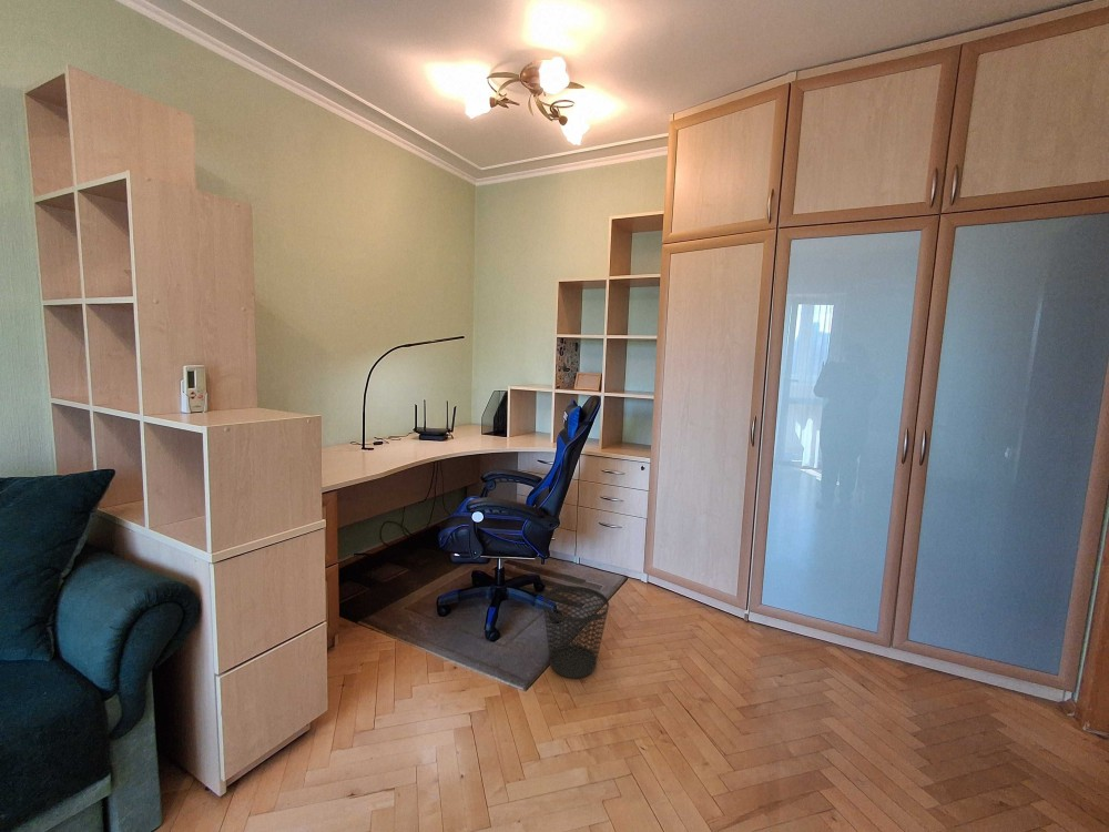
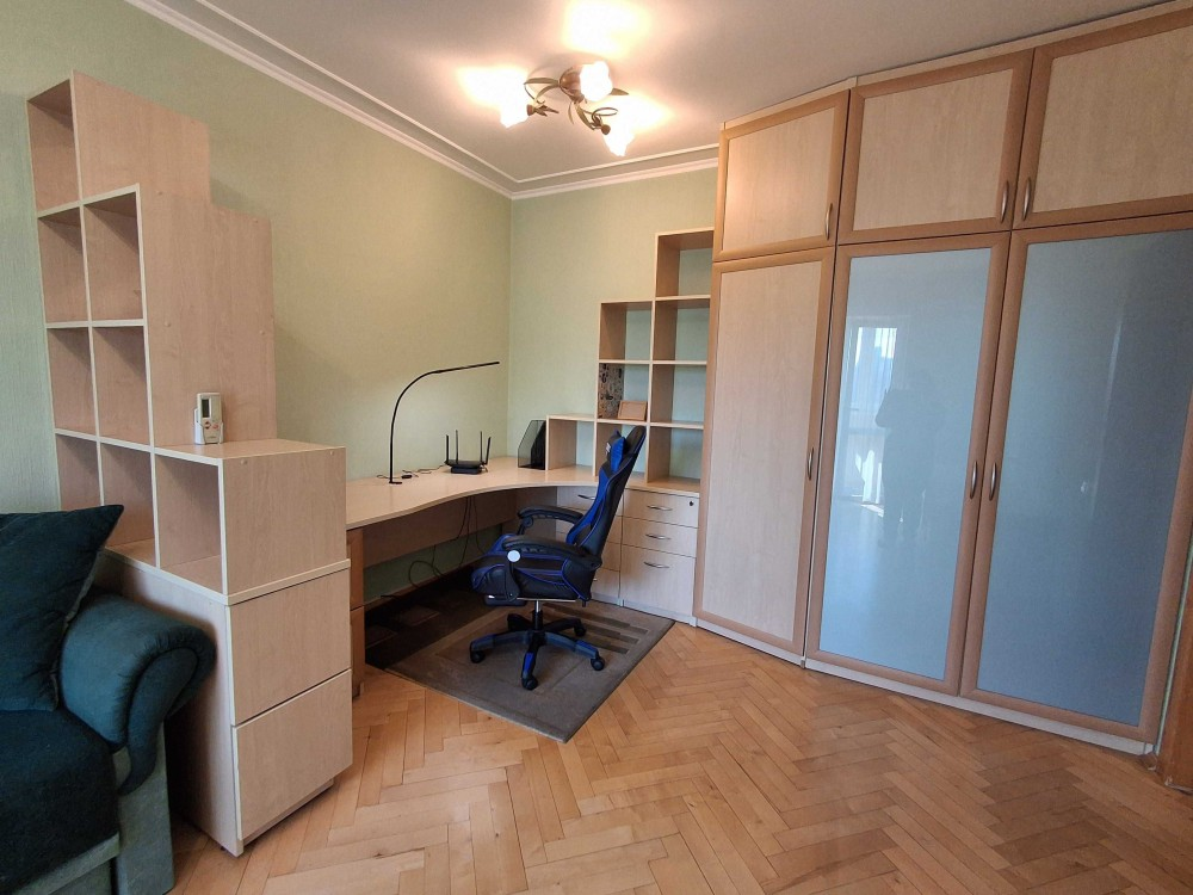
- wastebasket (573, 632)
